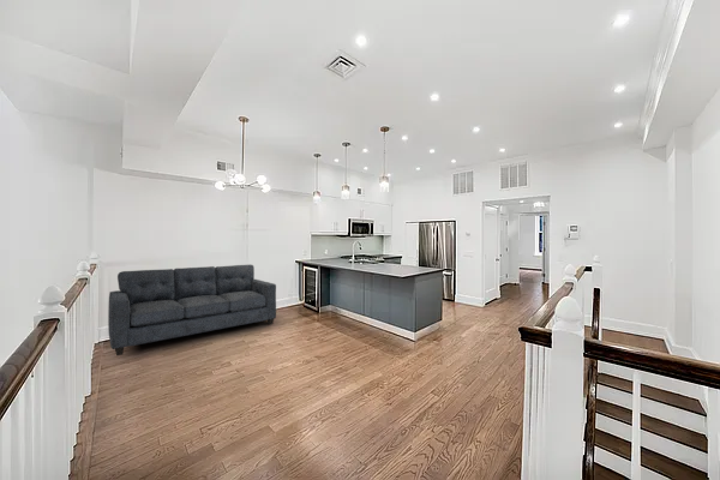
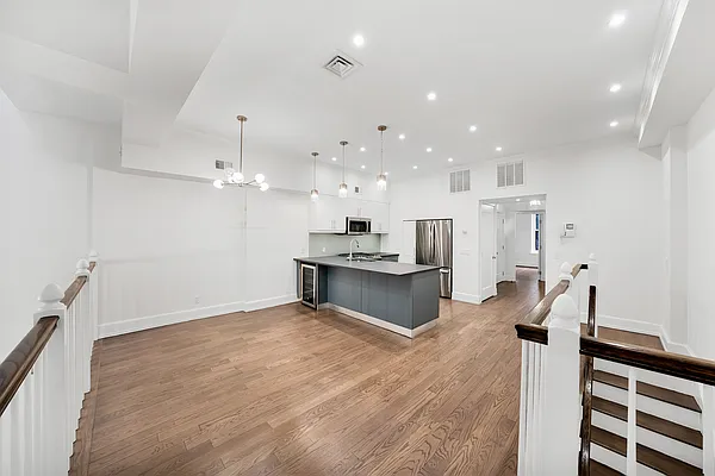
- sofa (199, 299)
